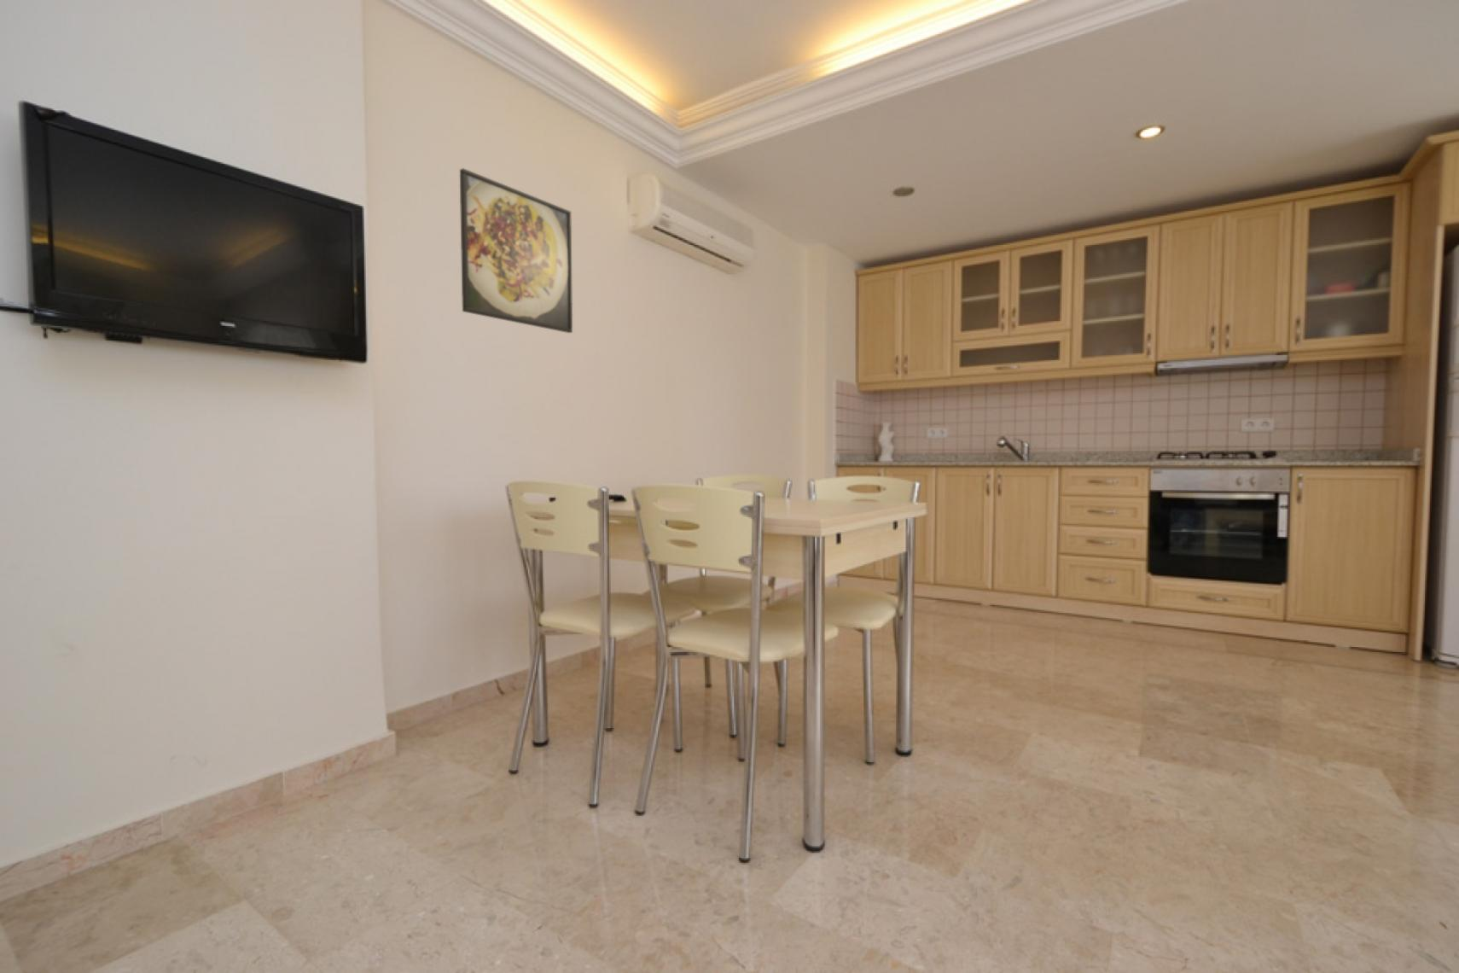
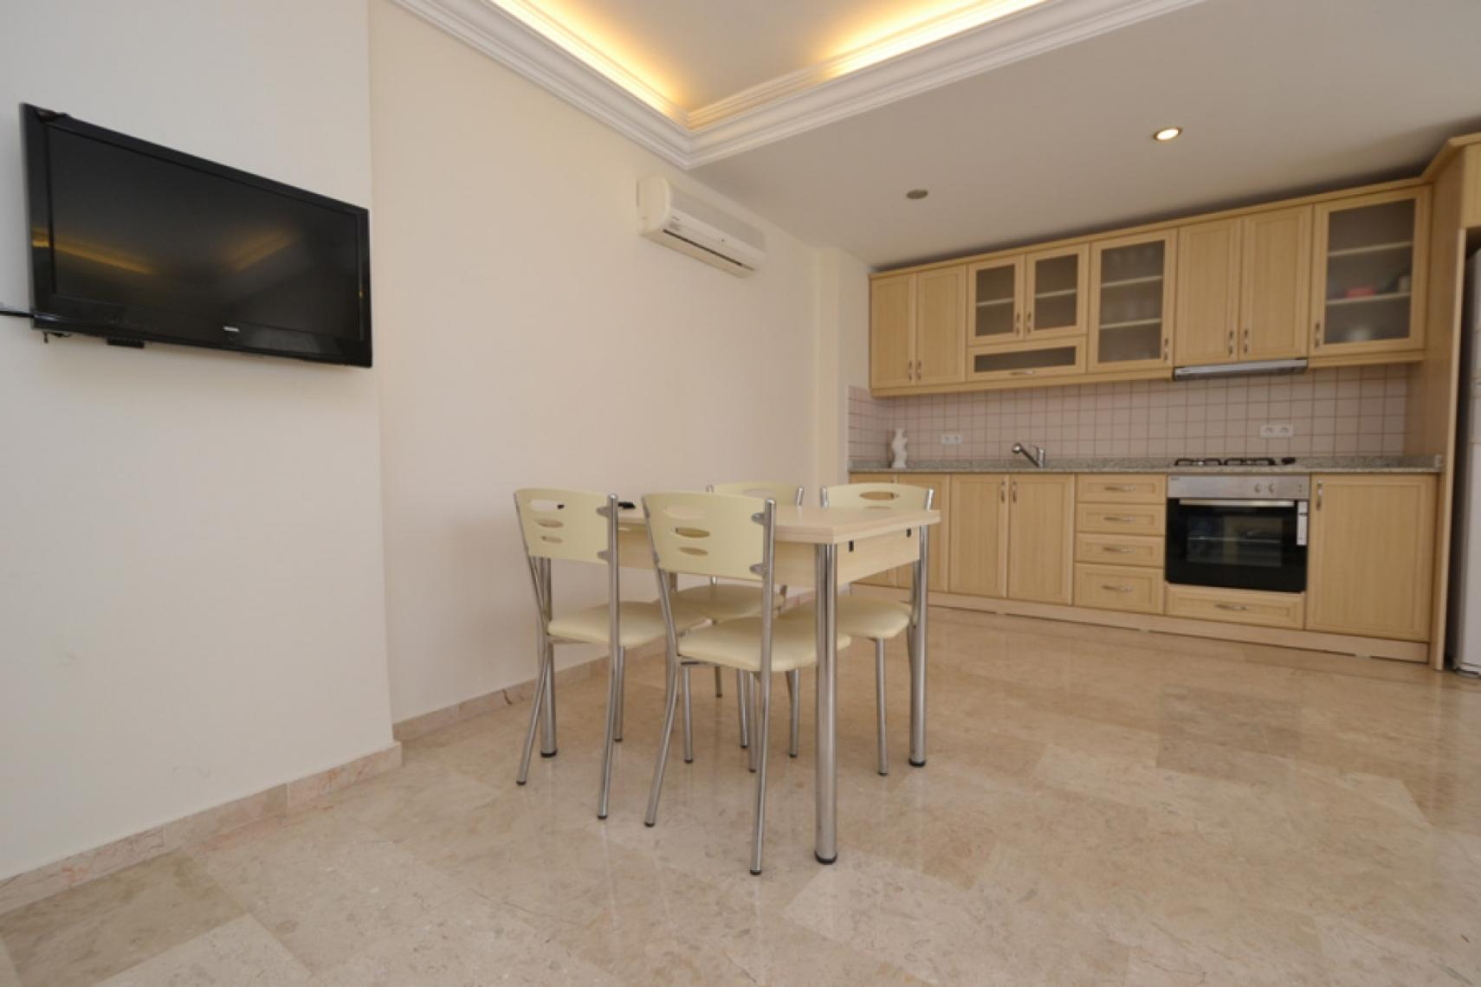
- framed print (520, 257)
